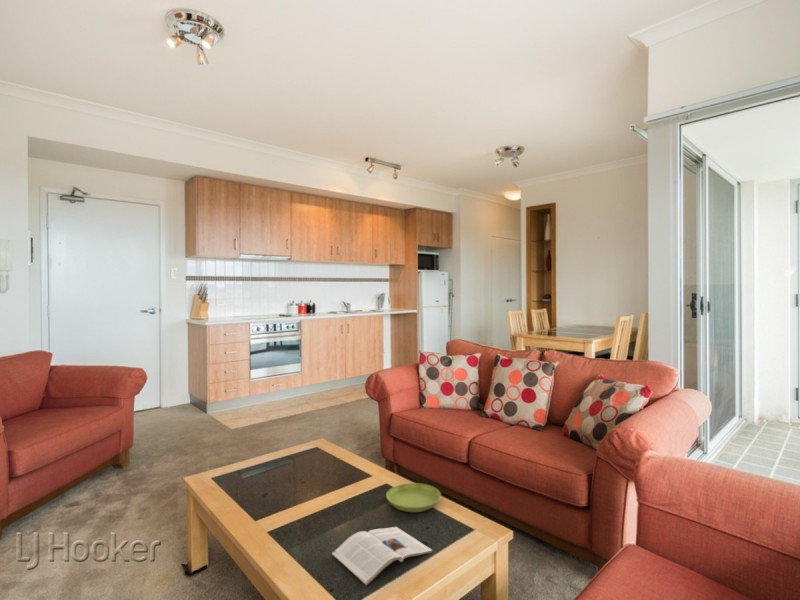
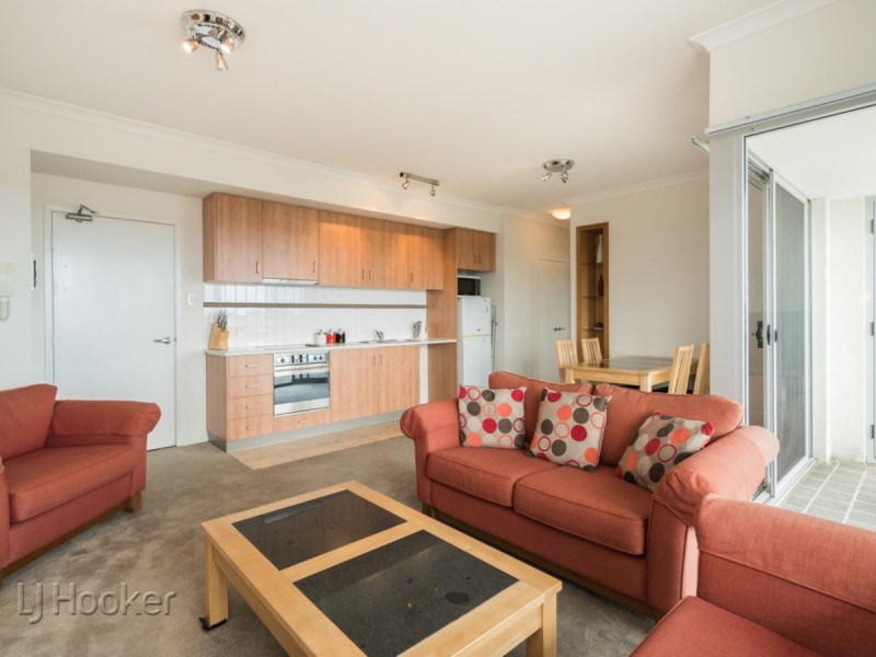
- magazine (382, 547)
- saucer (413, 498)
